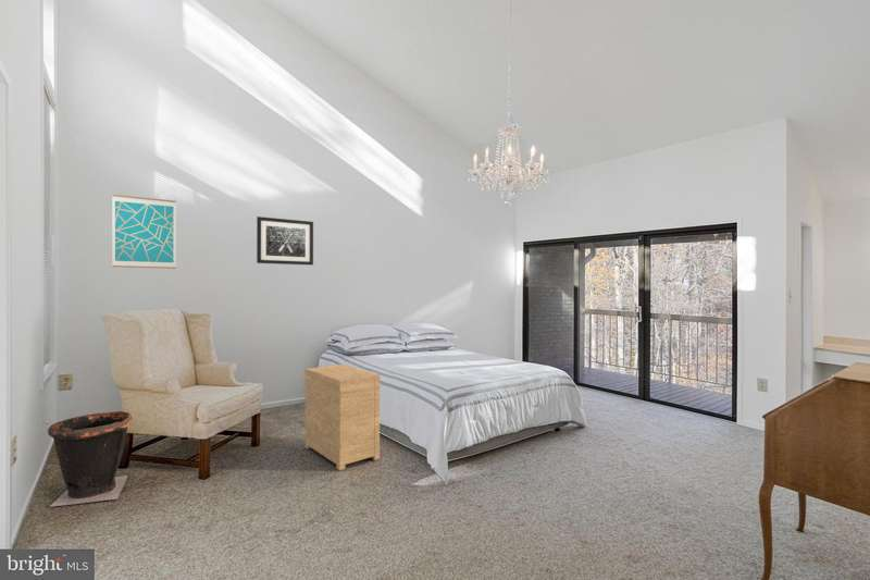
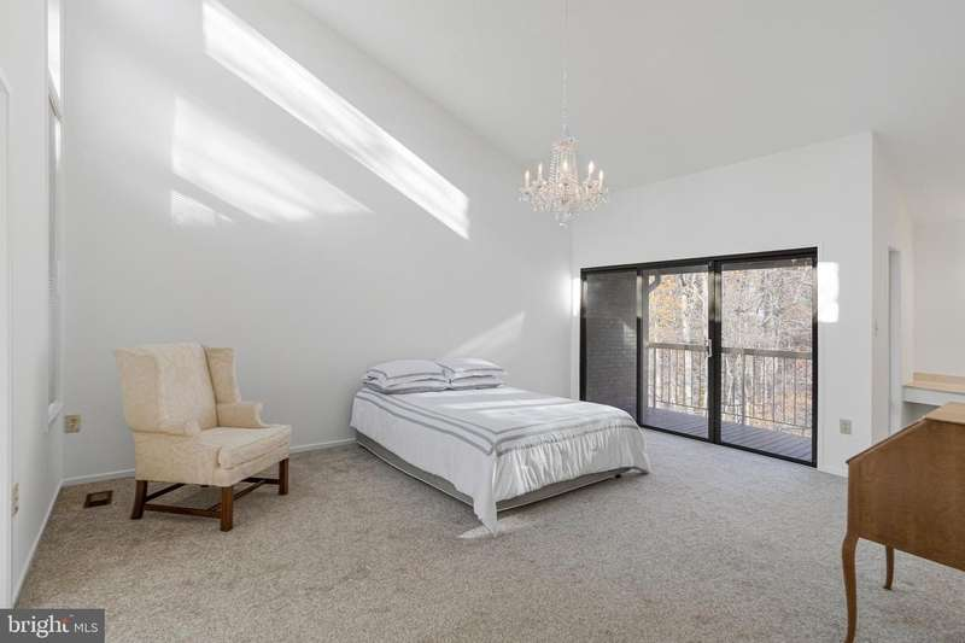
- wall art (286, 242)
- side table (344, 411)
- waste bin (90, 453)
- wall art (145, 232)
